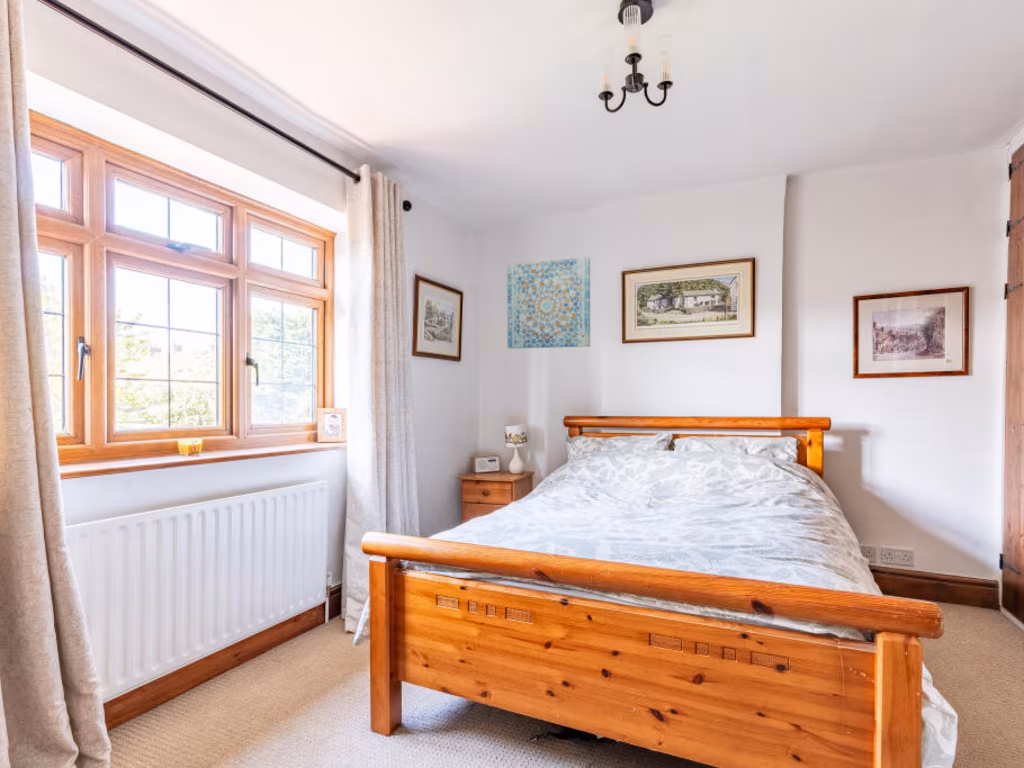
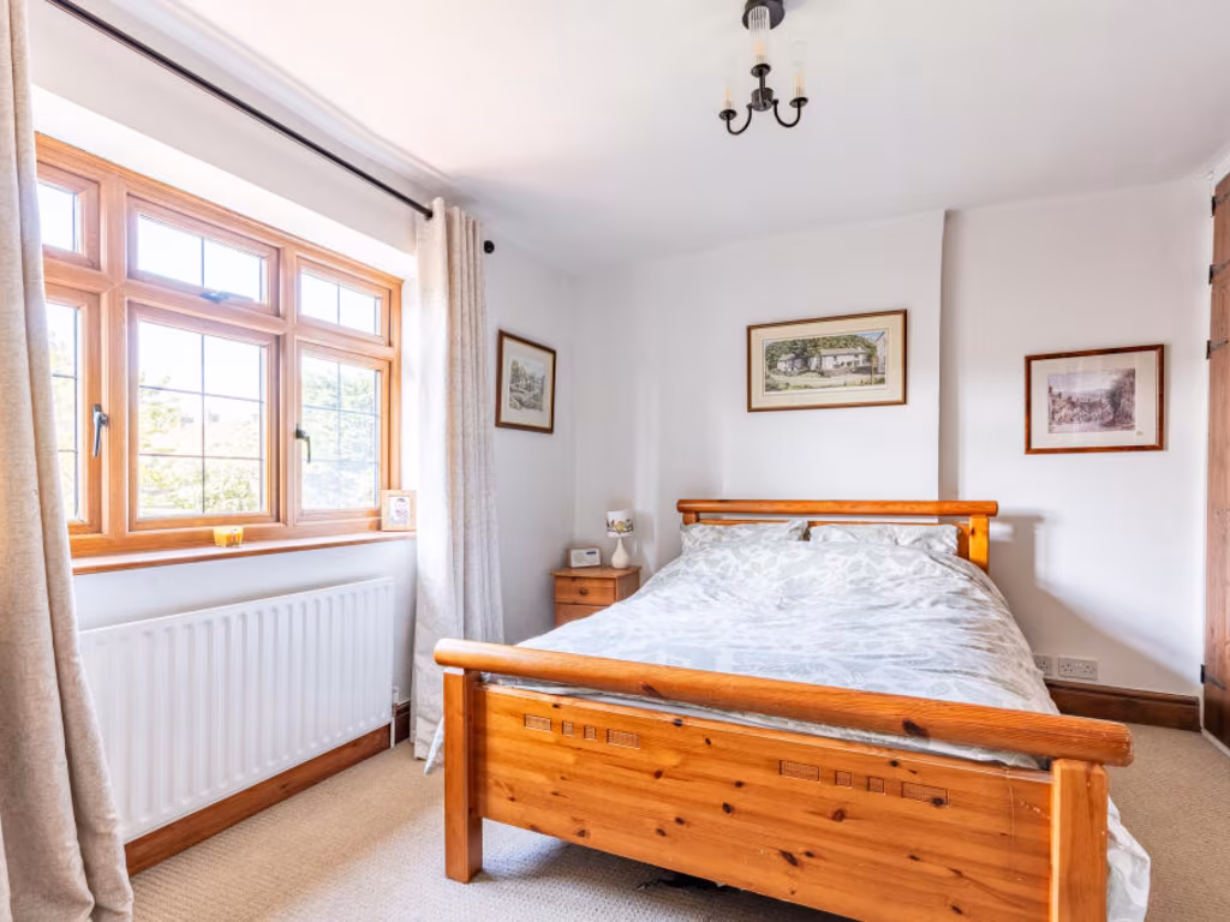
- wall art (547, 304)
